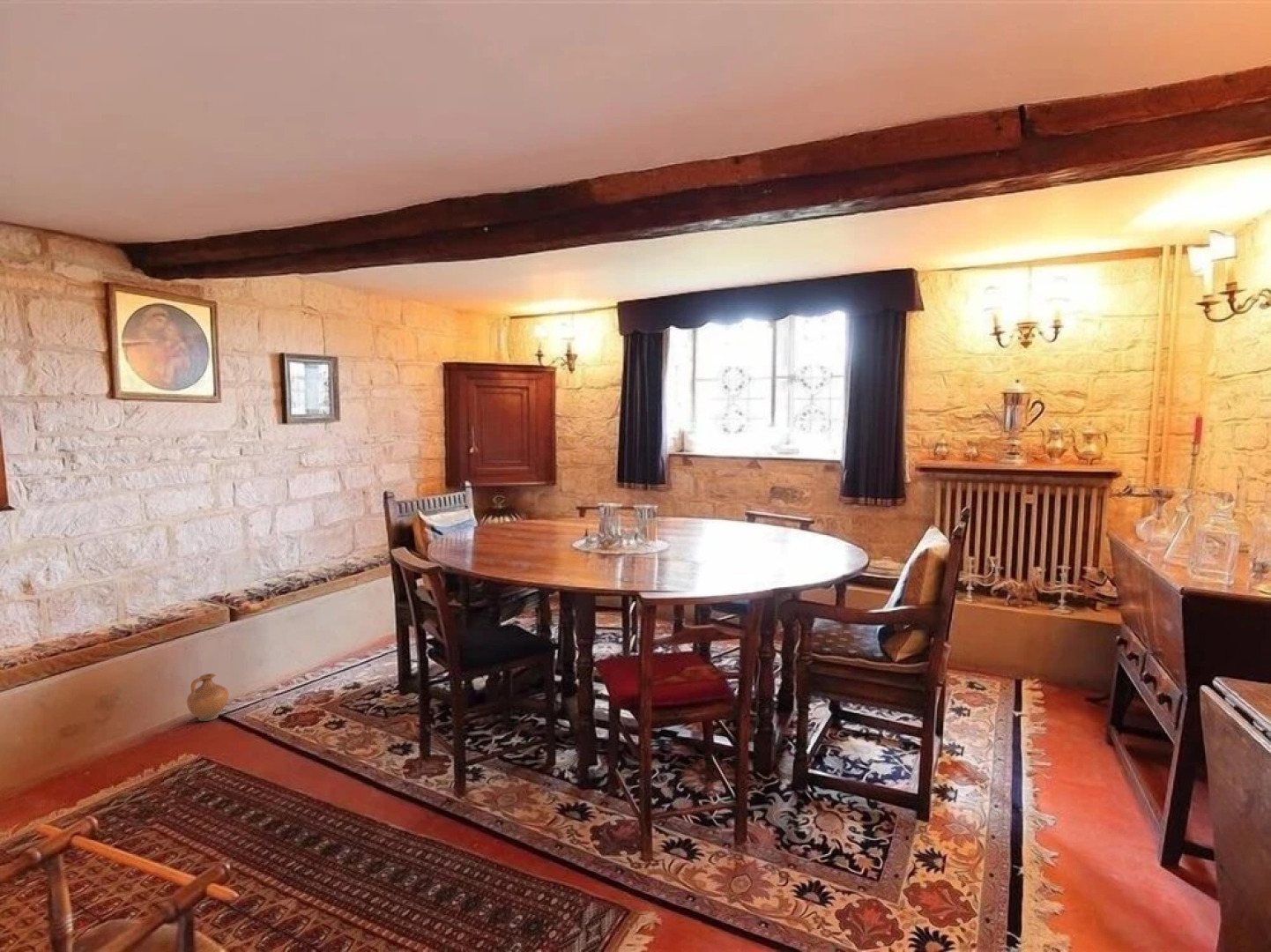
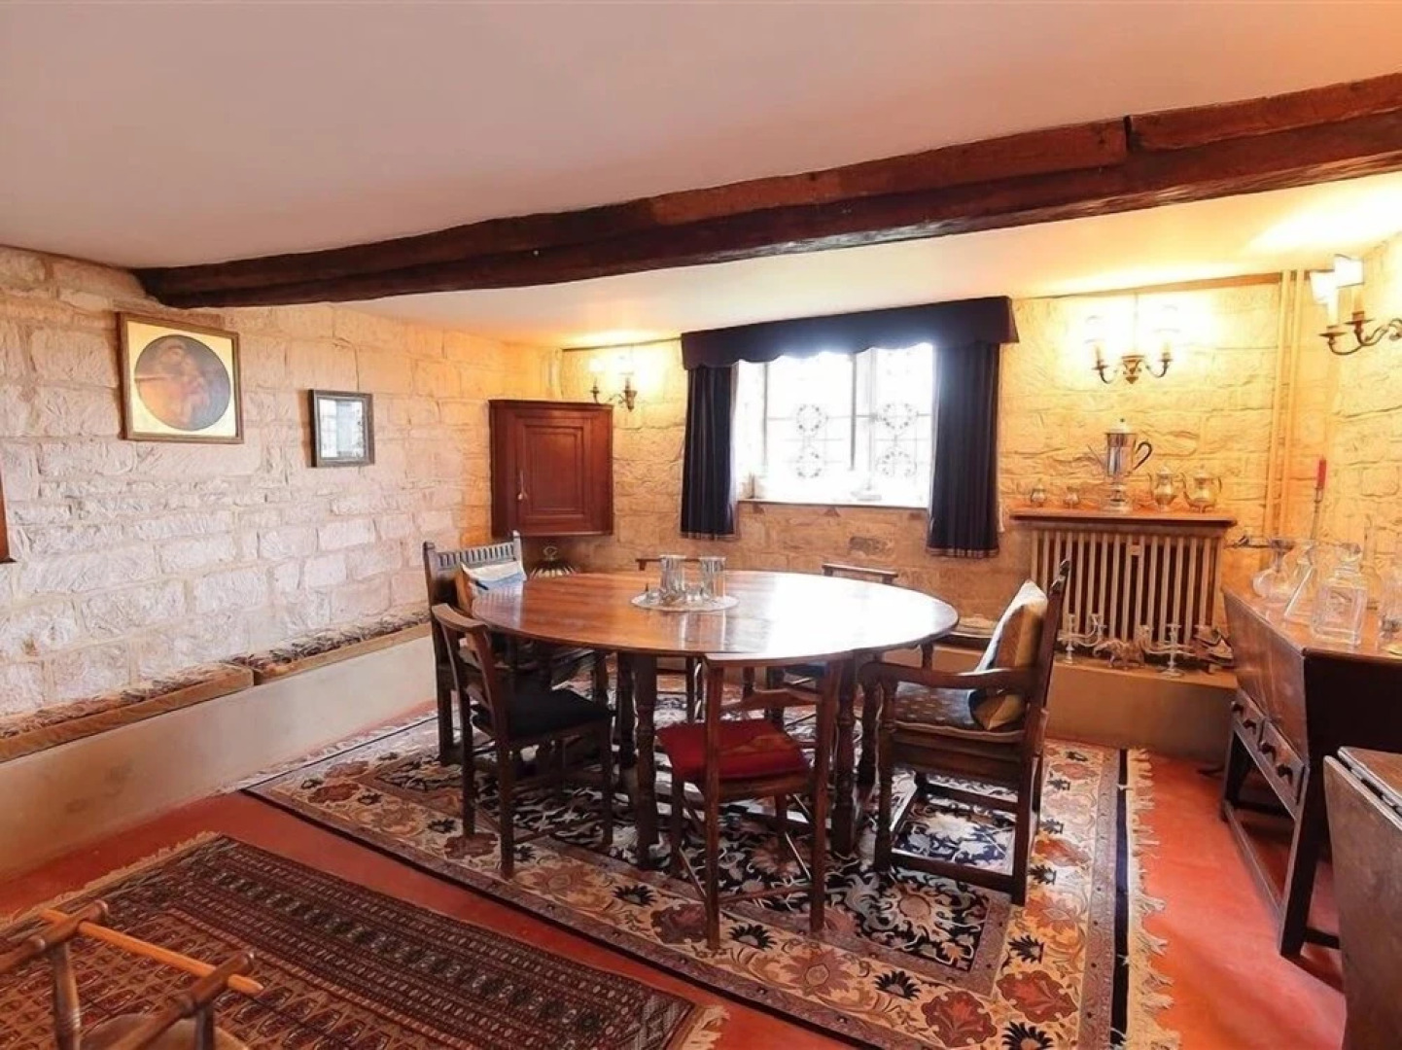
- ceramic jug (207, 696)
